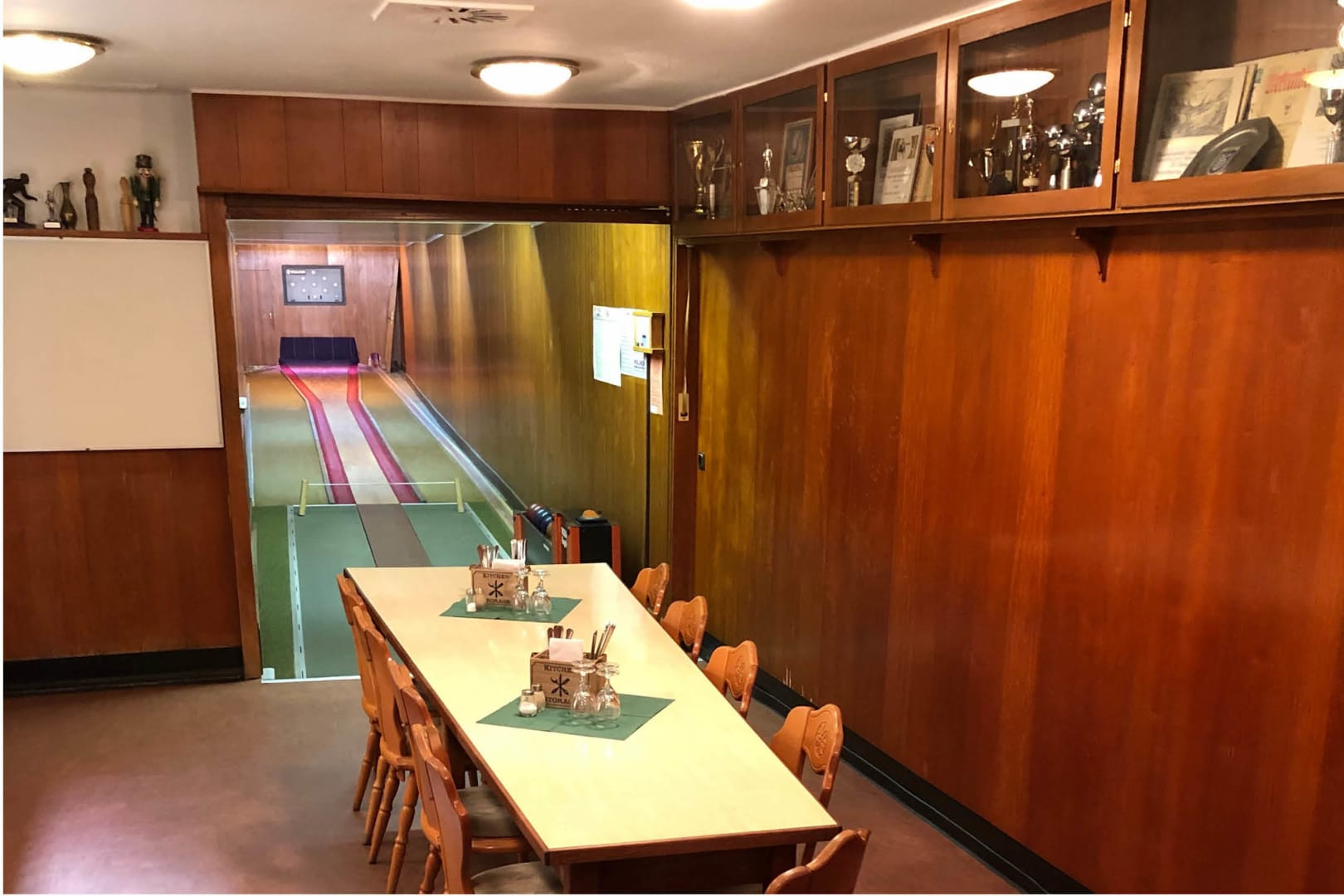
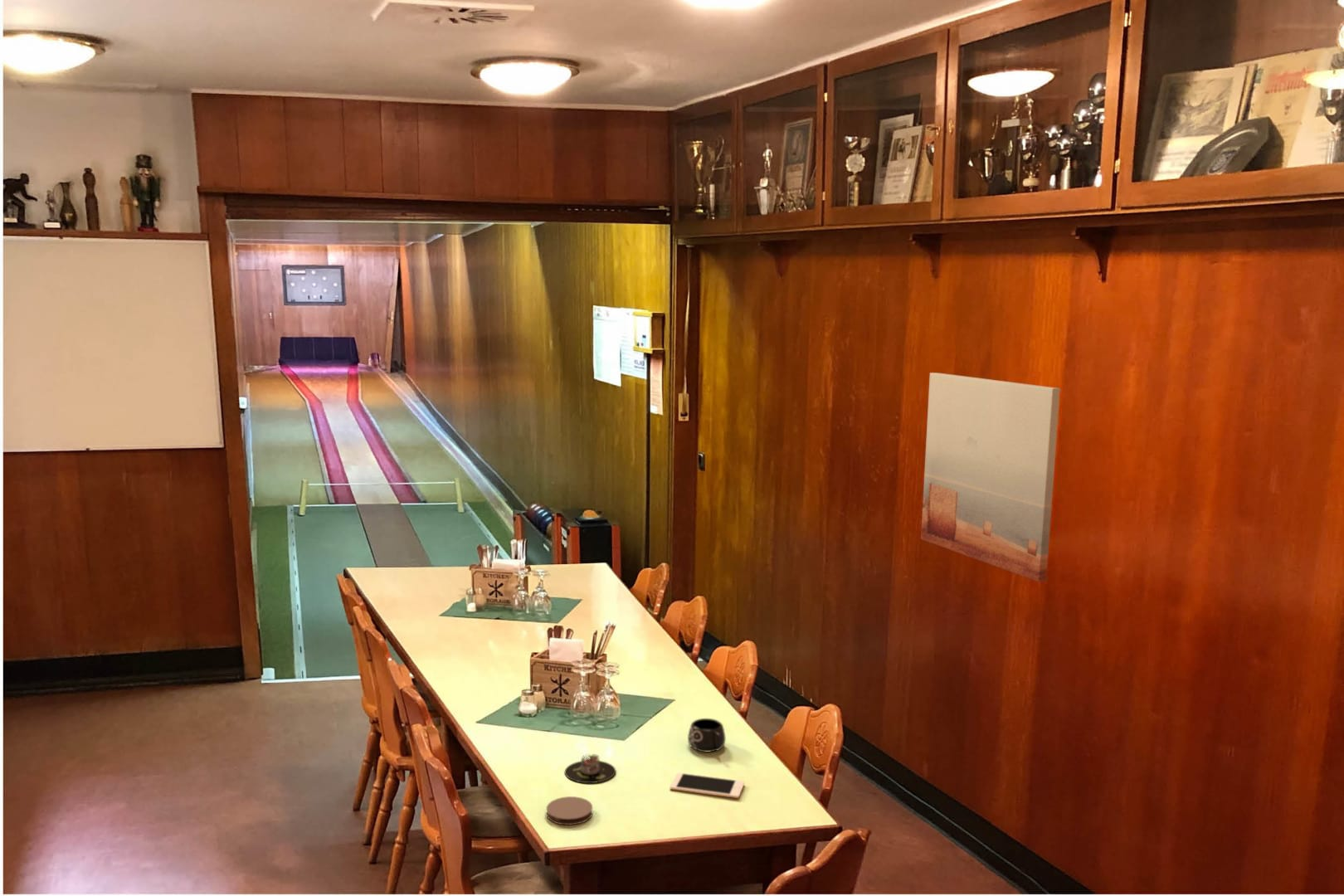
+ wall art (985, 470)
+ cell phone (707, 785)
+ coaster (569, 810)
+ candle (590, 764)
+ mug (709, 737)
